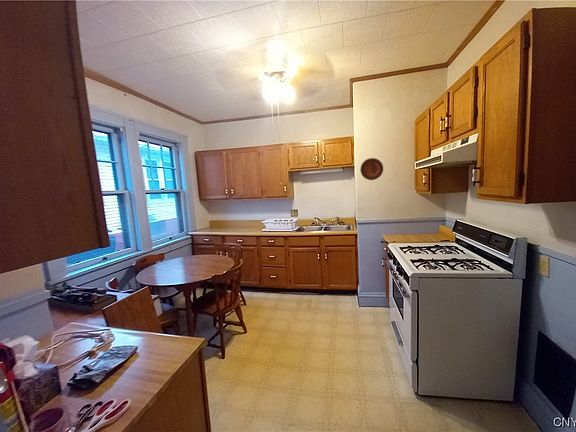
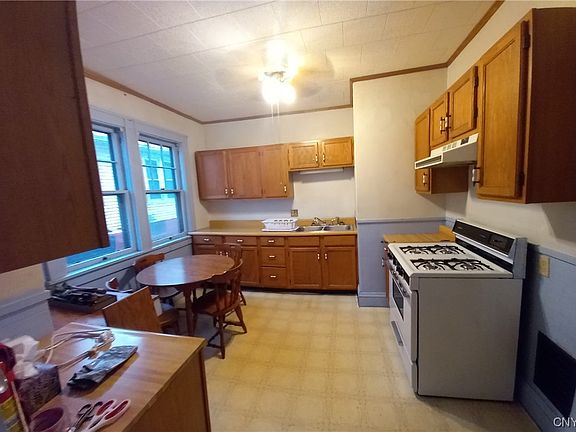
- decorative plate (371, 169)
